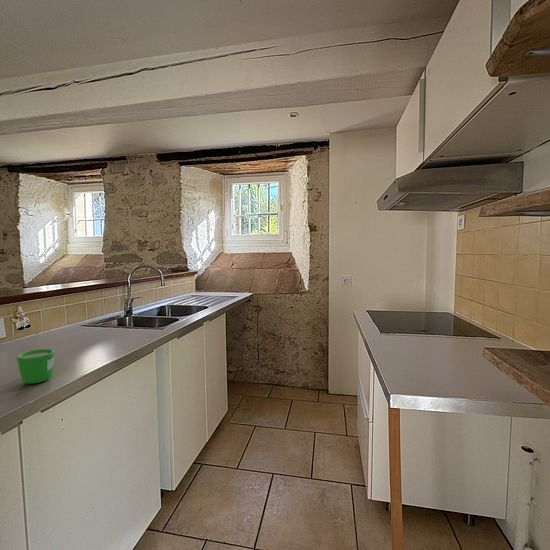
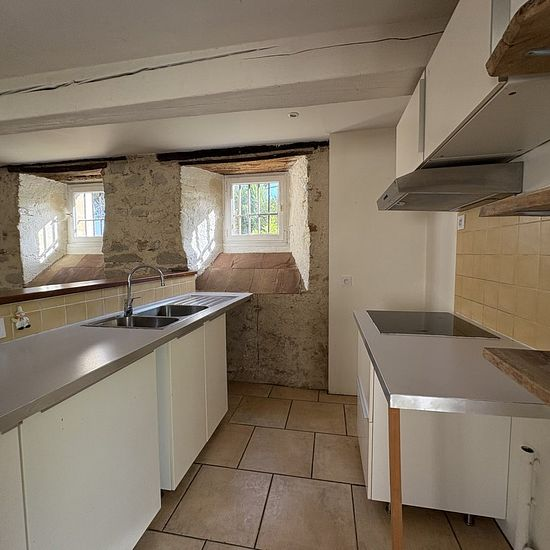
- mug (40, 364)
